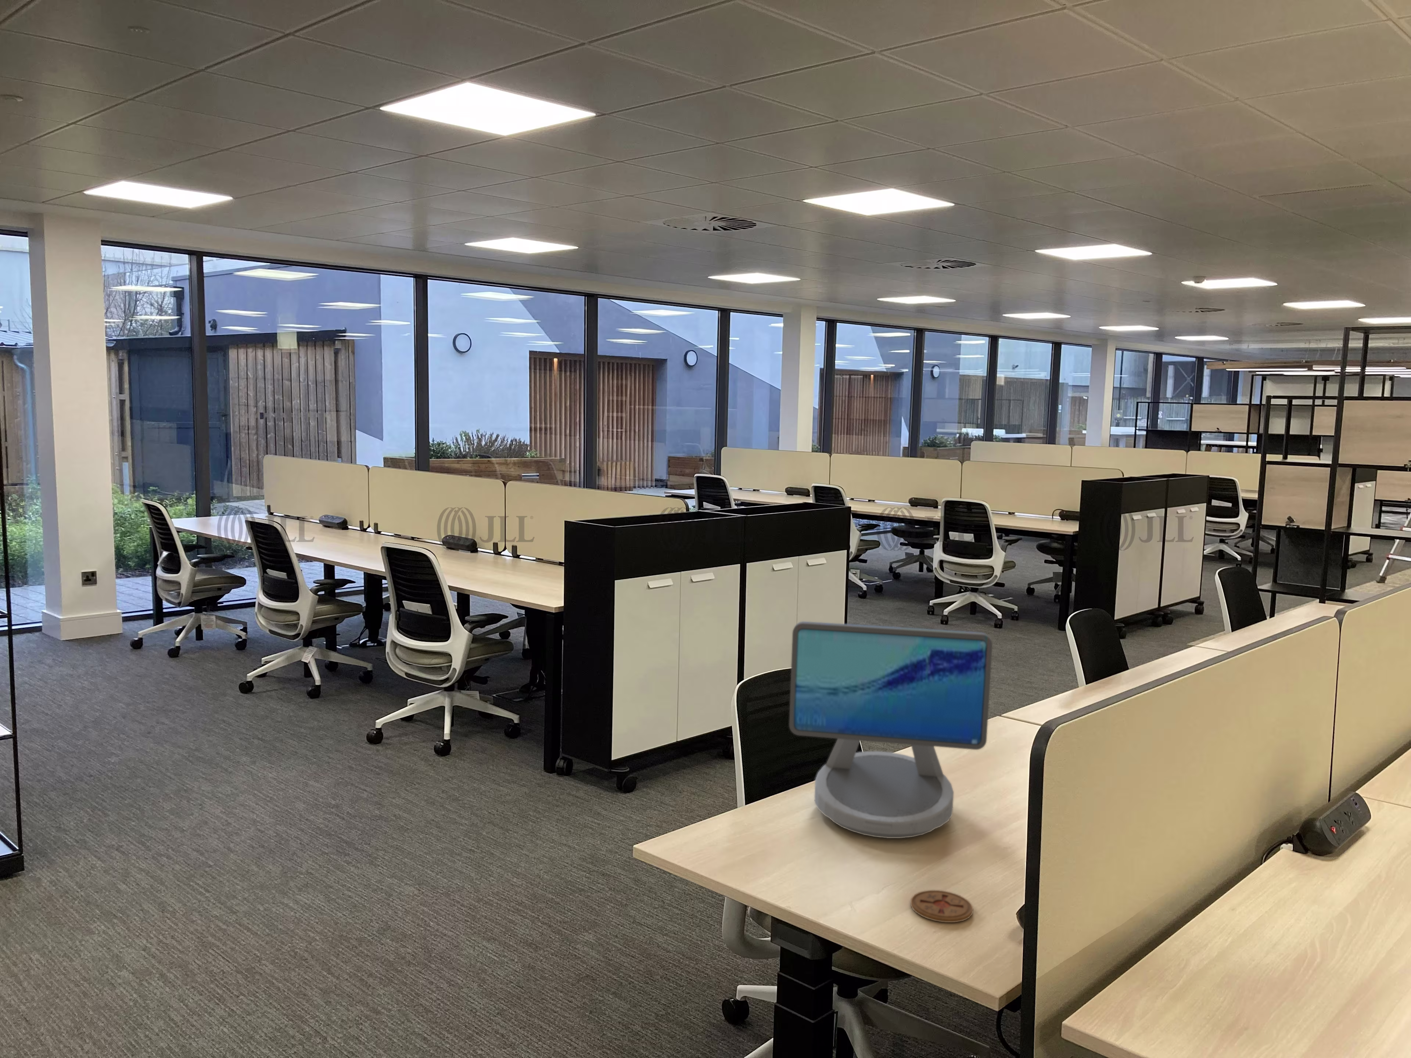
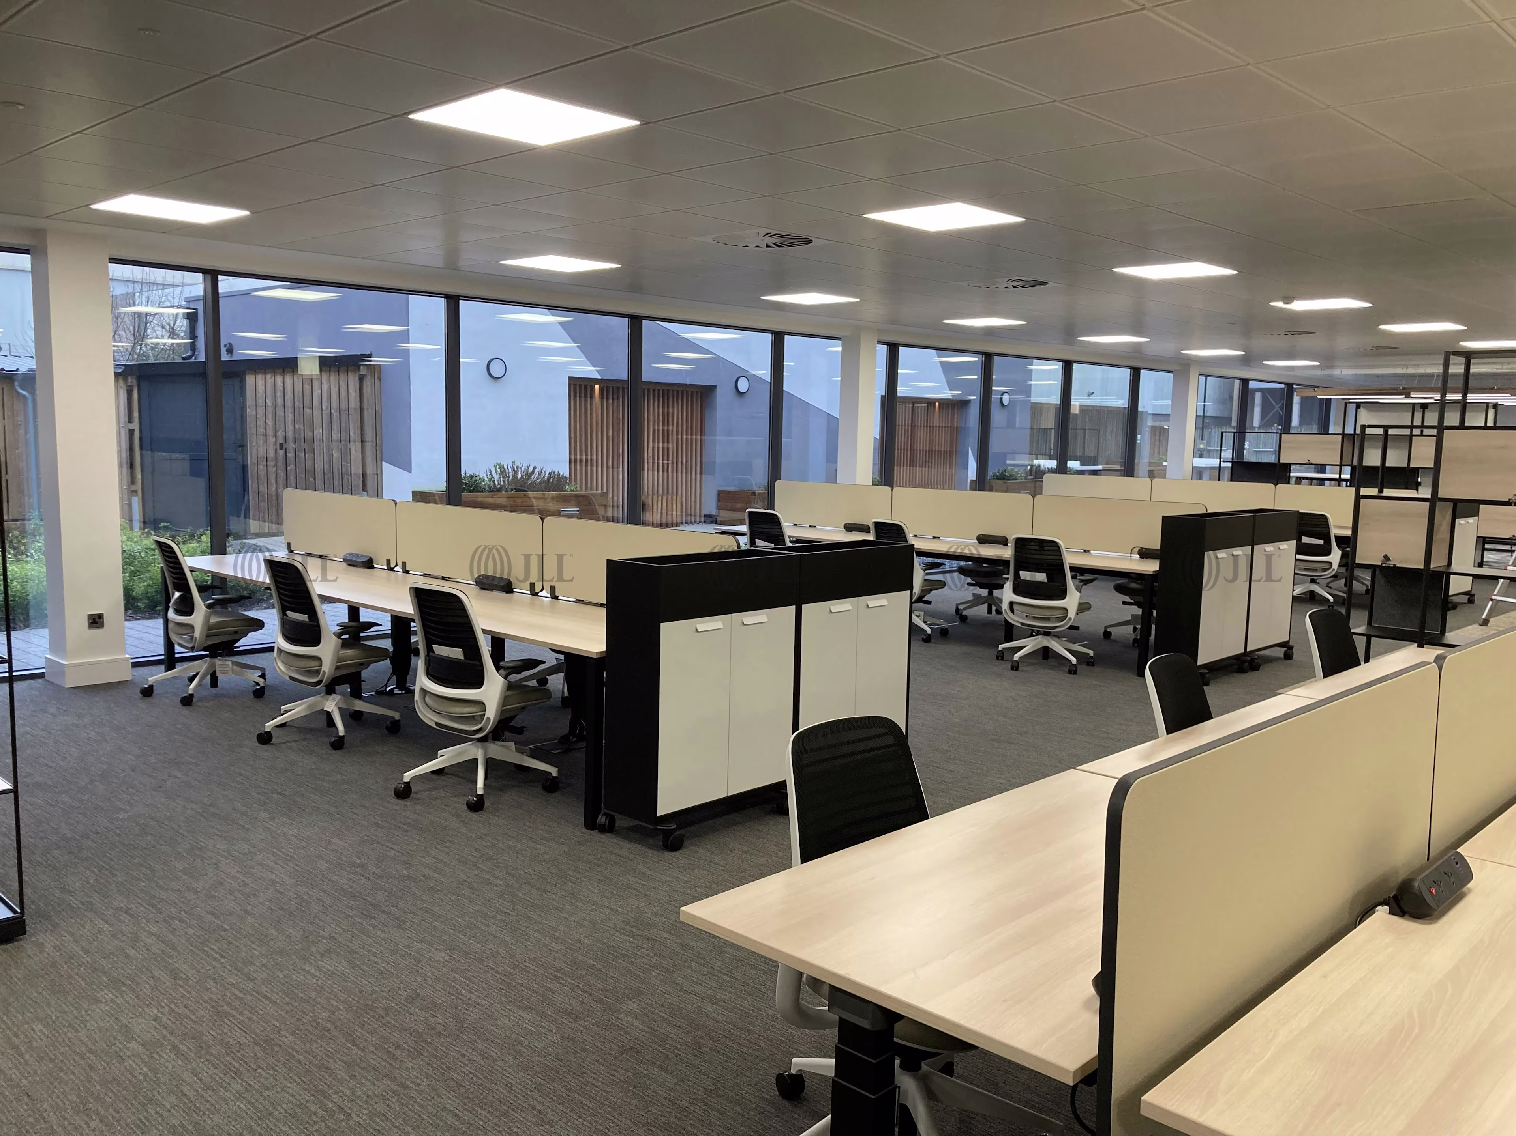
- computer monitor (887, 716)
- coaster (941, 906)
